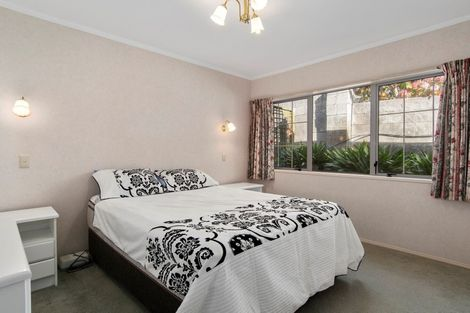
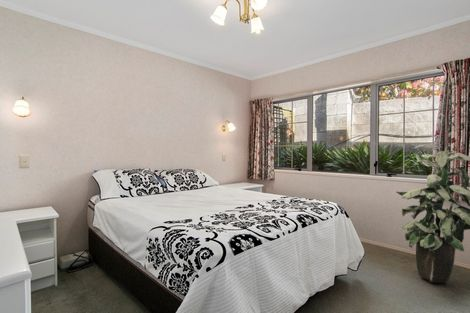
+ indoor plant (434, 211)
